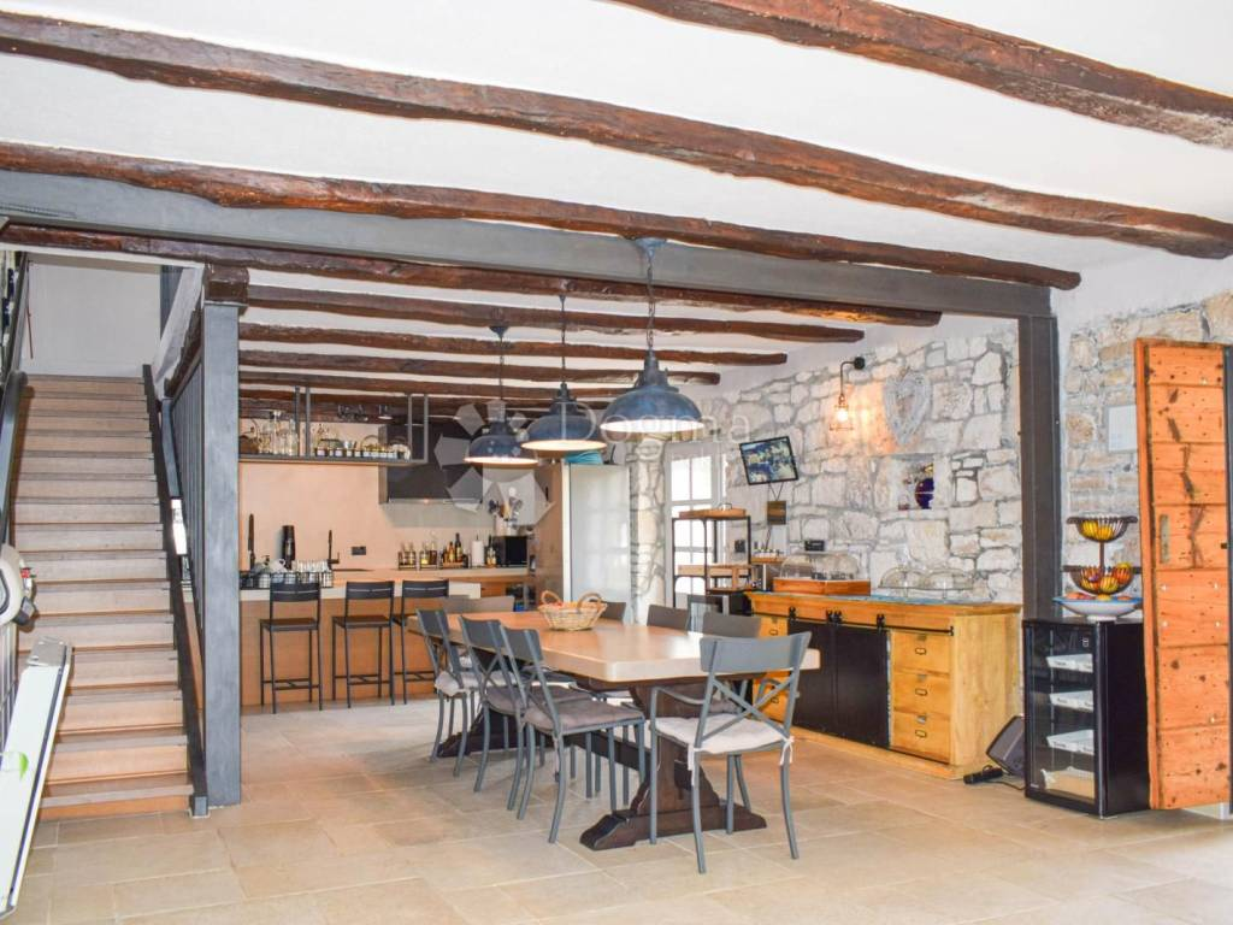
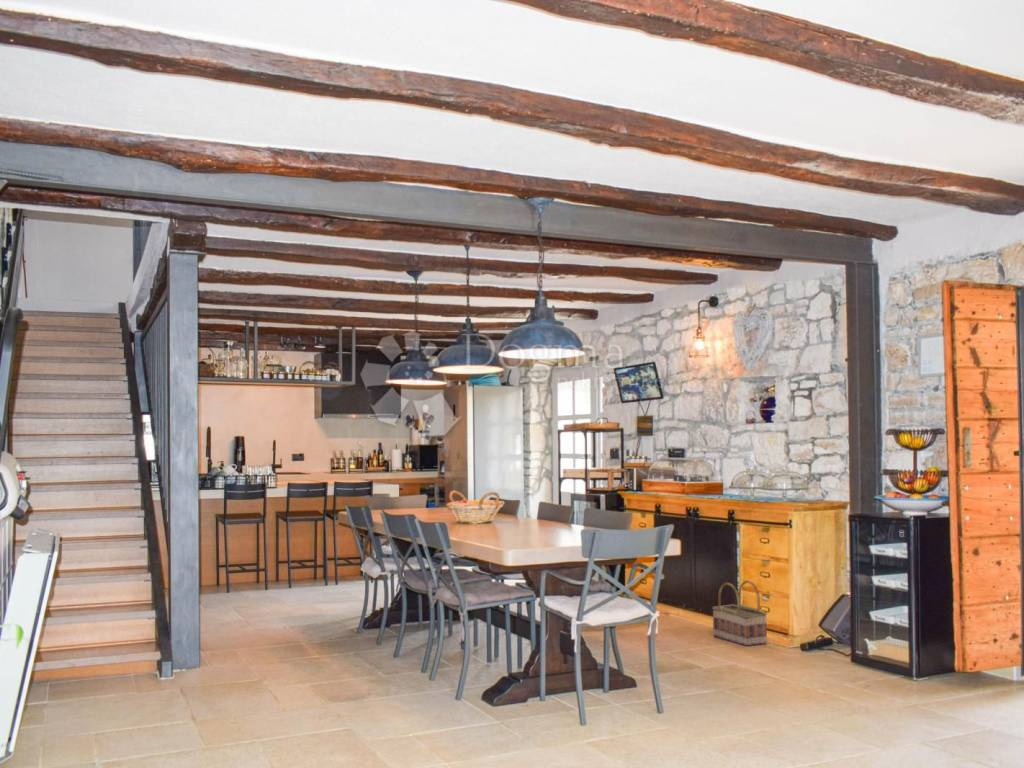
+ basket (739, 610)
